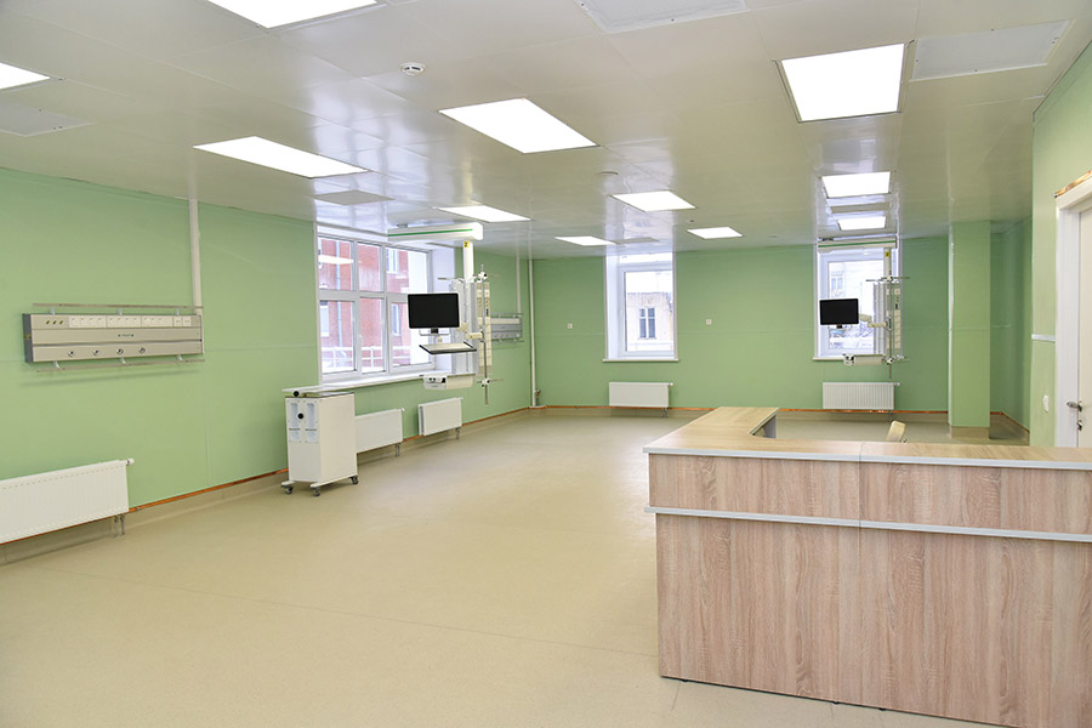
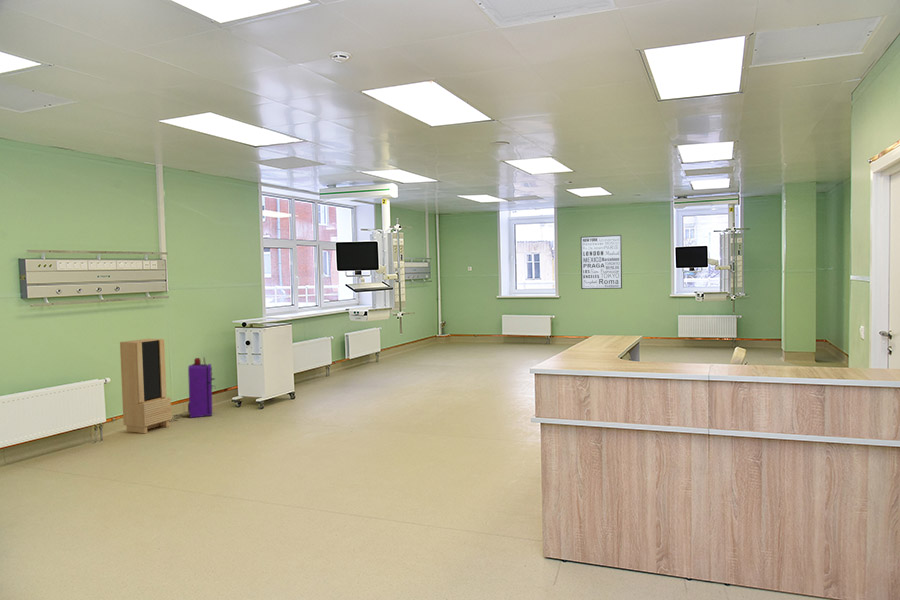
+ wall art (601, 262)
+ air purifier (192, 387)
+ storage cabinet (146, 384)
